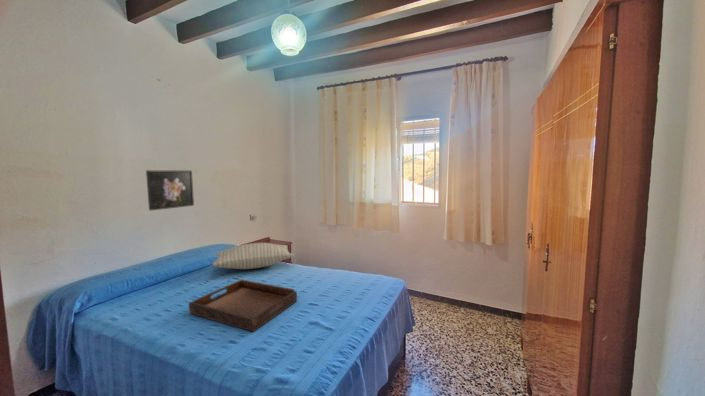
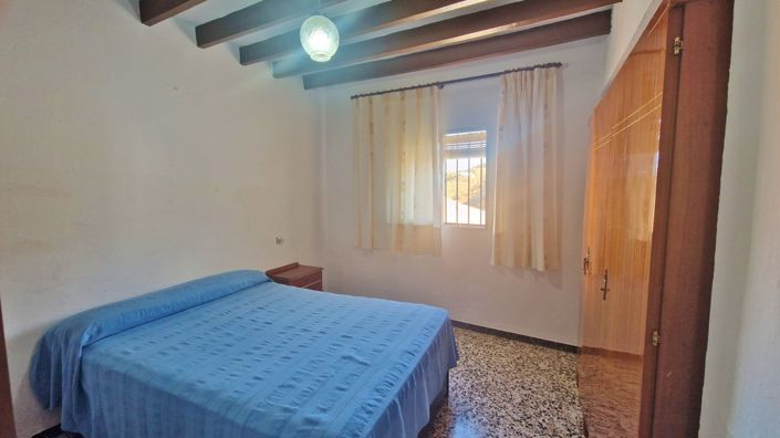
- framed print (171, 189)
- serving tray (246, 301)
- pillow (254, 255)
